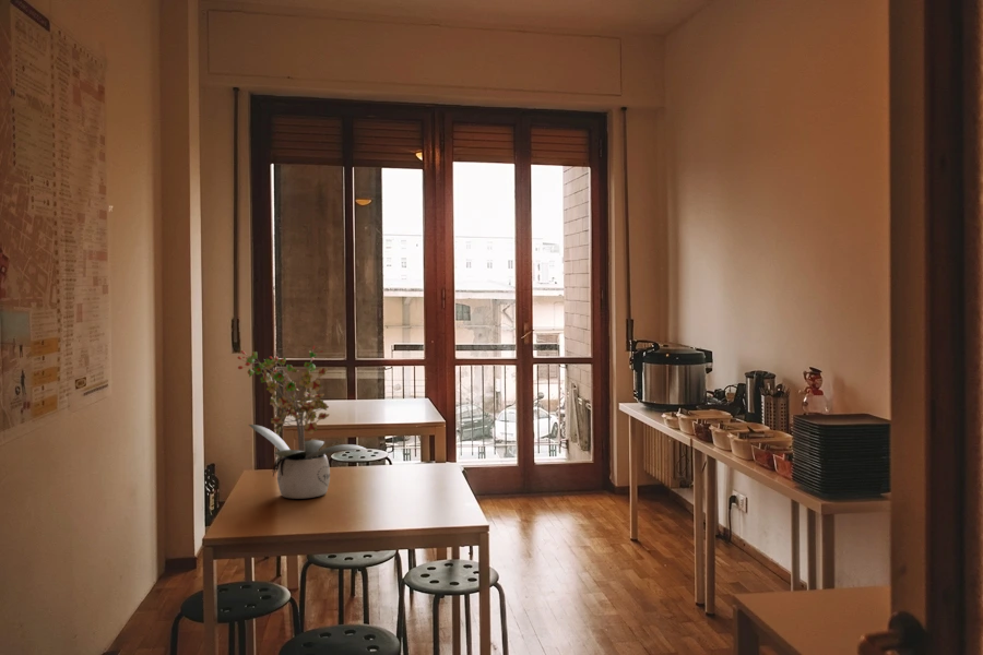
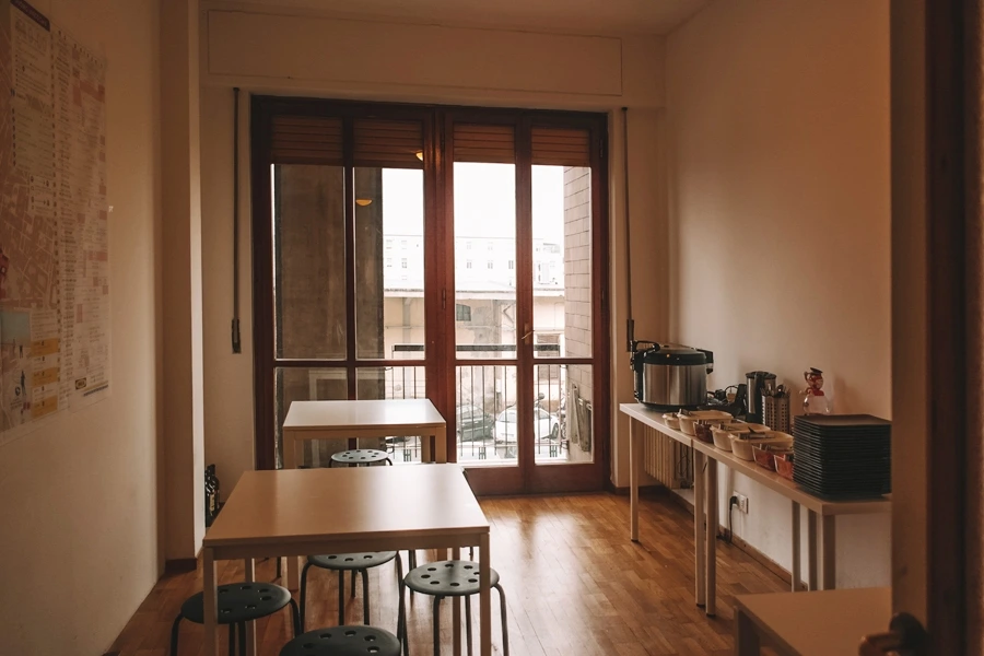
- potted plant (294, 420)
